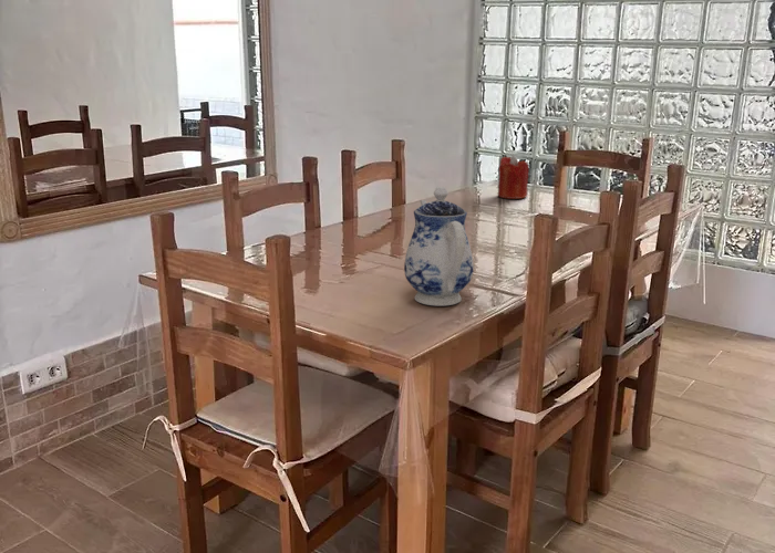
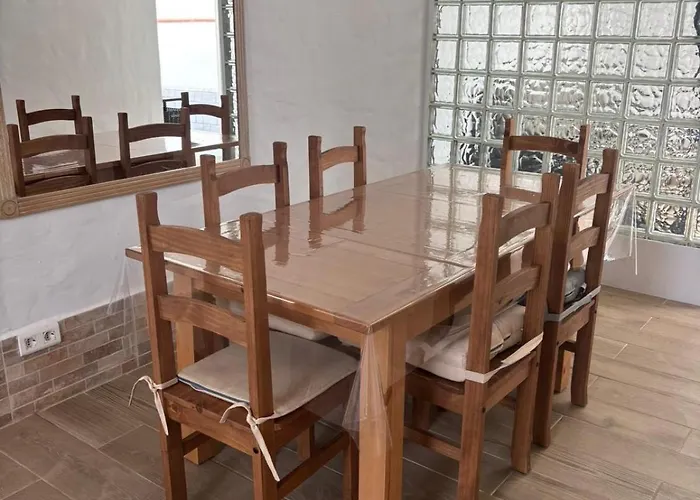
- teapot (438, 243)
- candle (513, 176)
